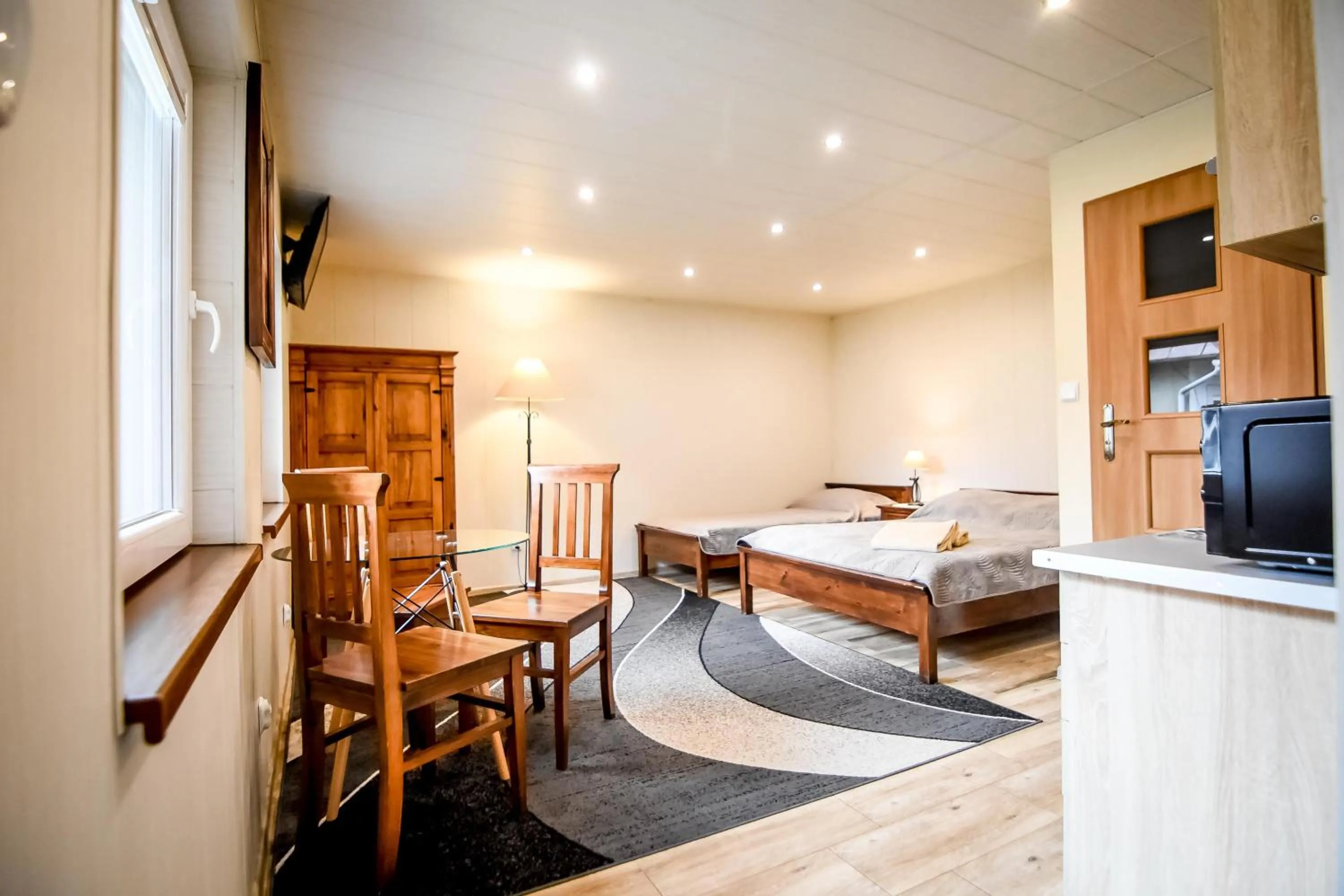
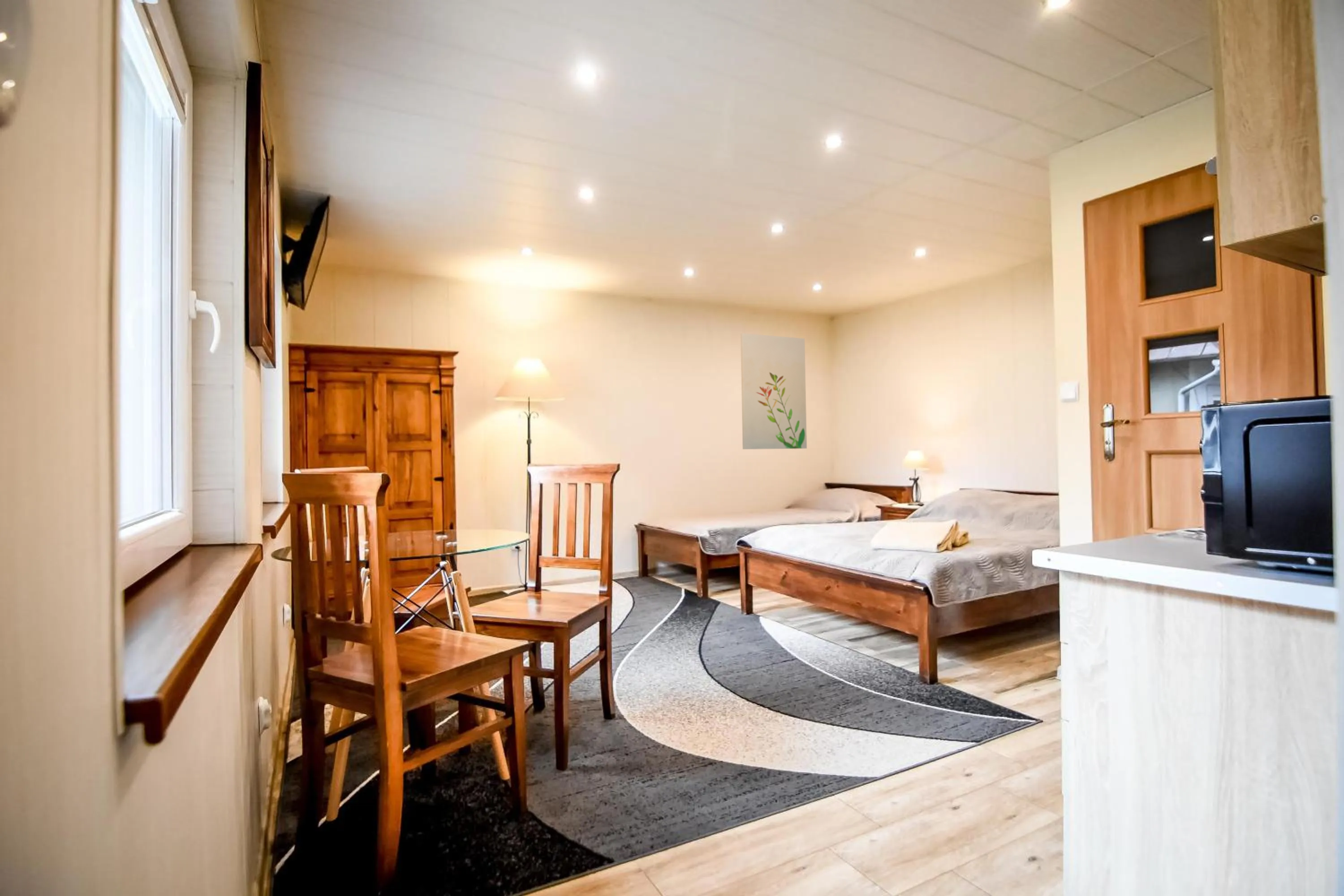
+ wall art (774, 392)
